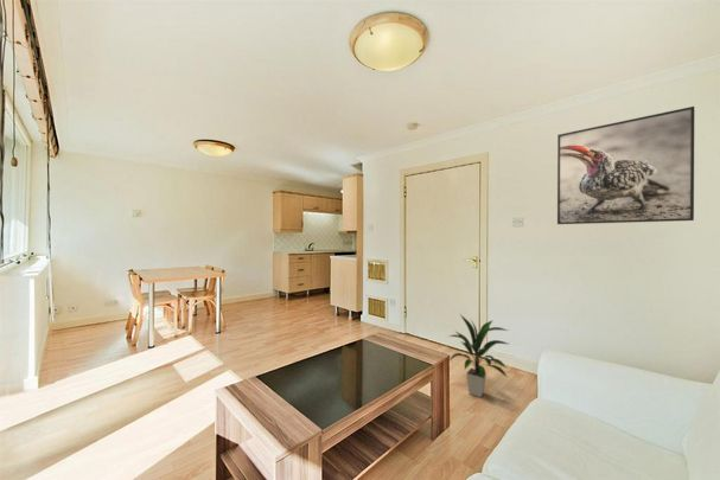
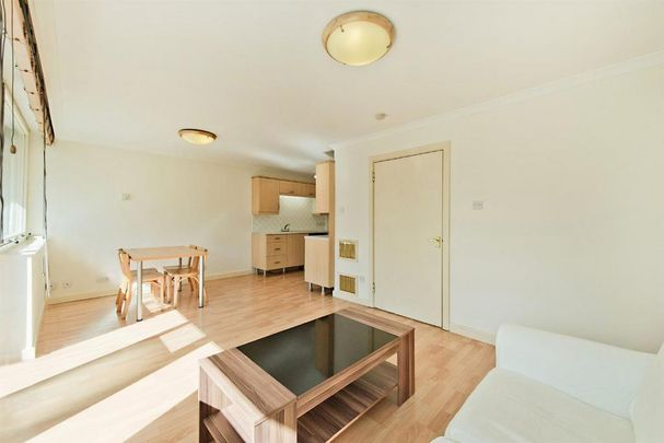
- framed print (617, 172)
- indoor plant (478, 354)
